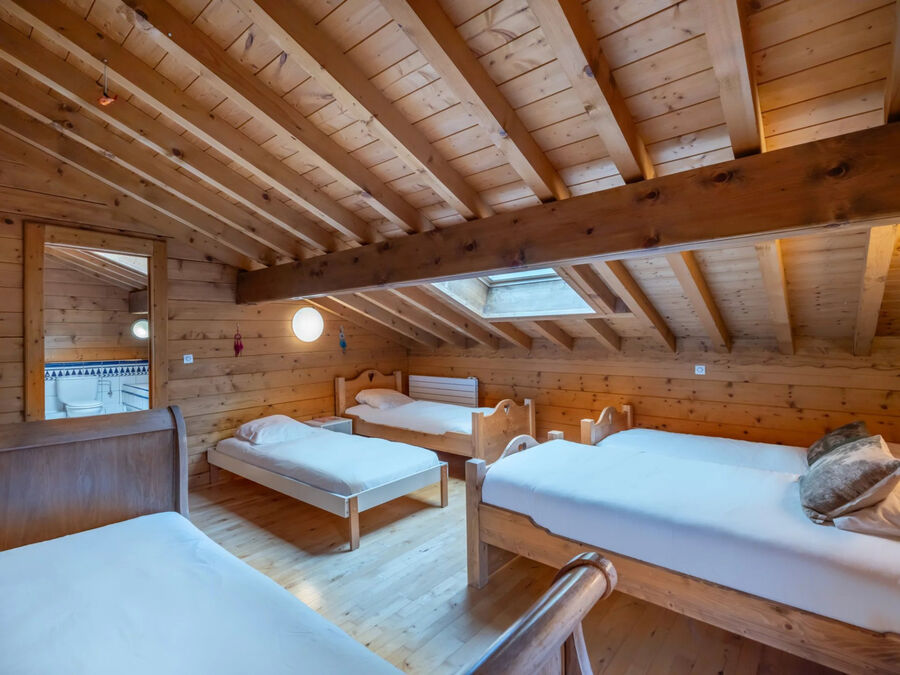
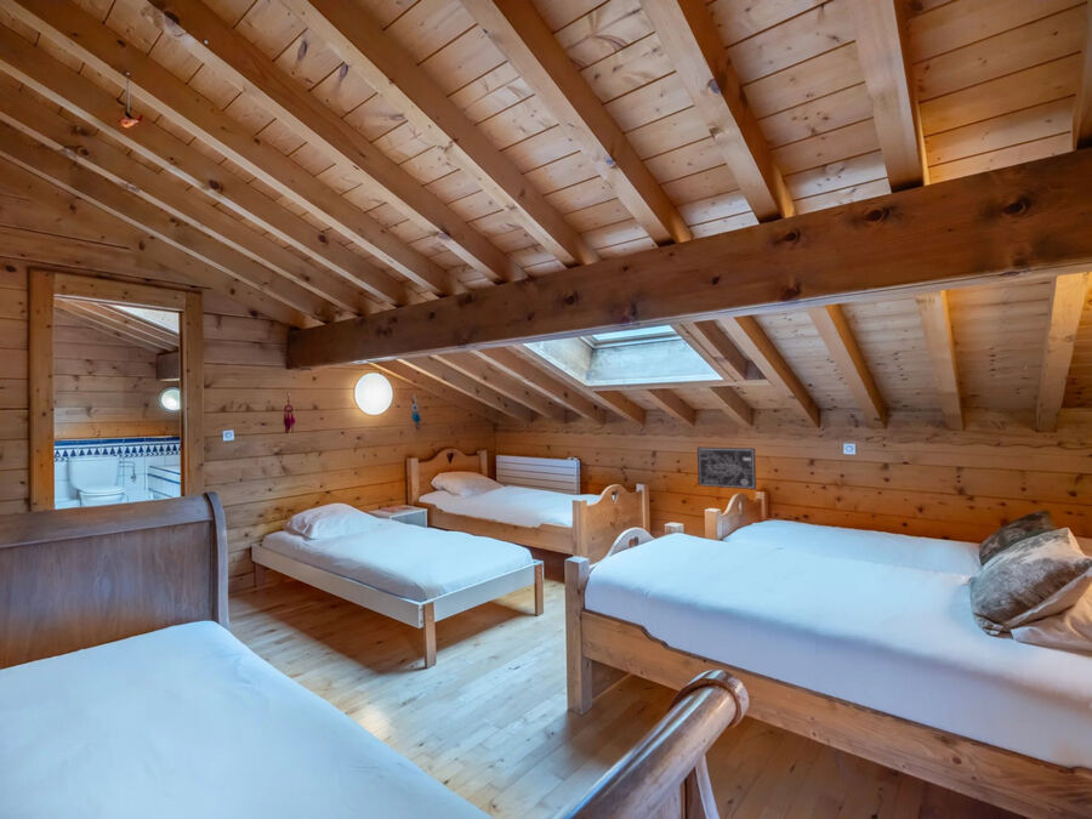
+ wall art (726, 467)
